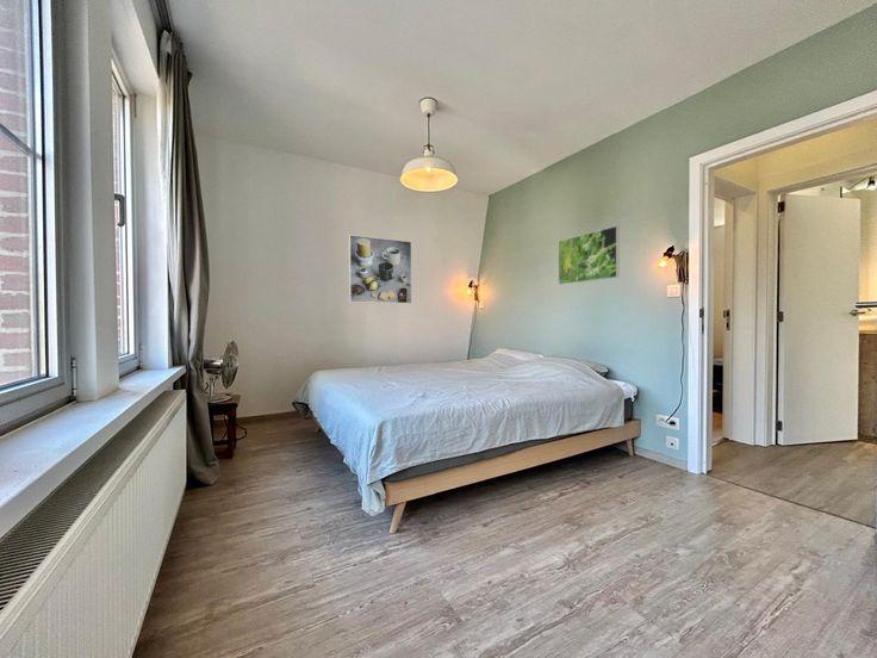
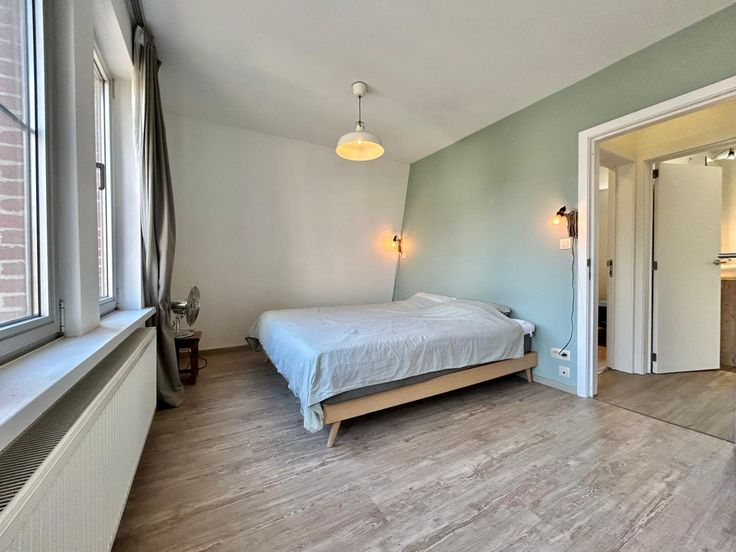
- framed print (585, 257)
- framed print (381, 271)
